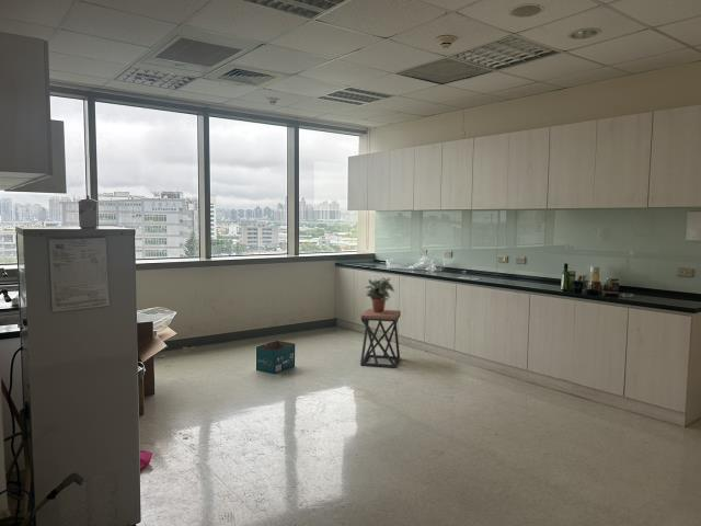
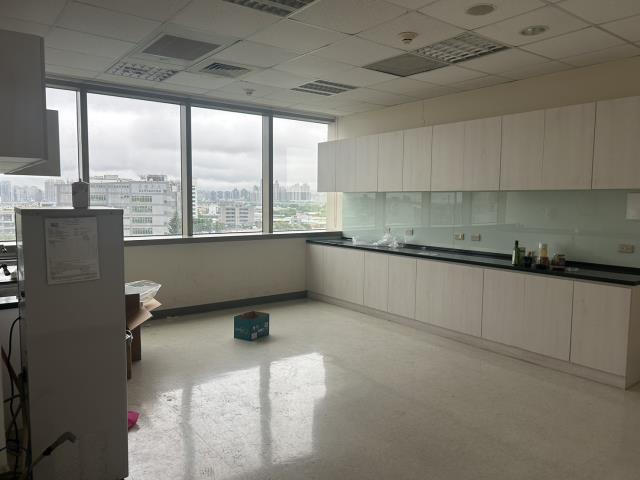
- potted plant (378, 294)
- stool (381, 336)
